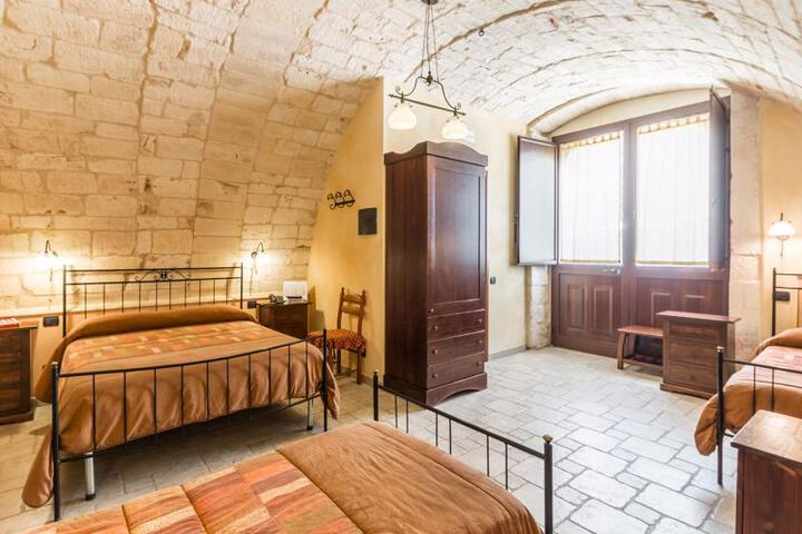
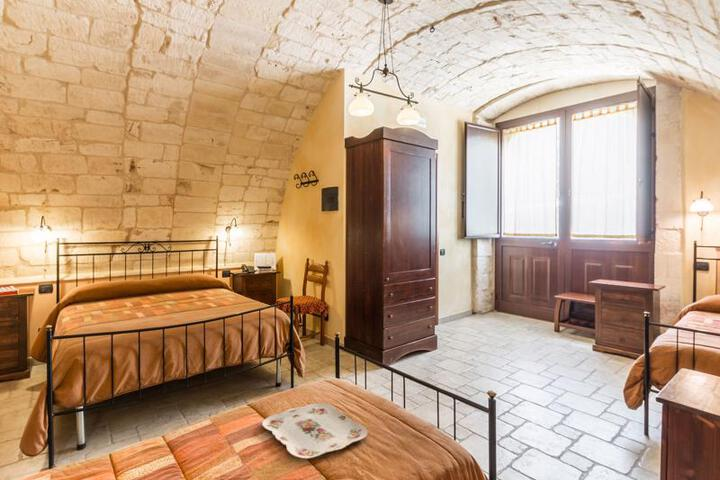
+ serving tray (313, 428)
